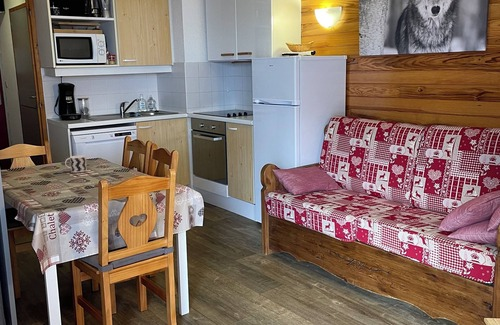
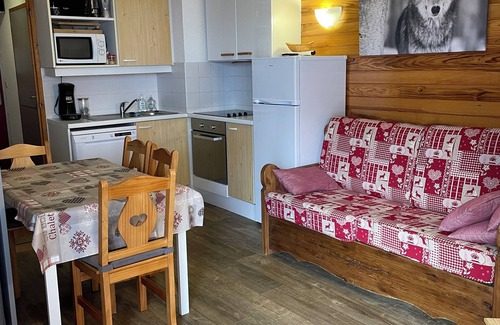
- cup (75, 163)
